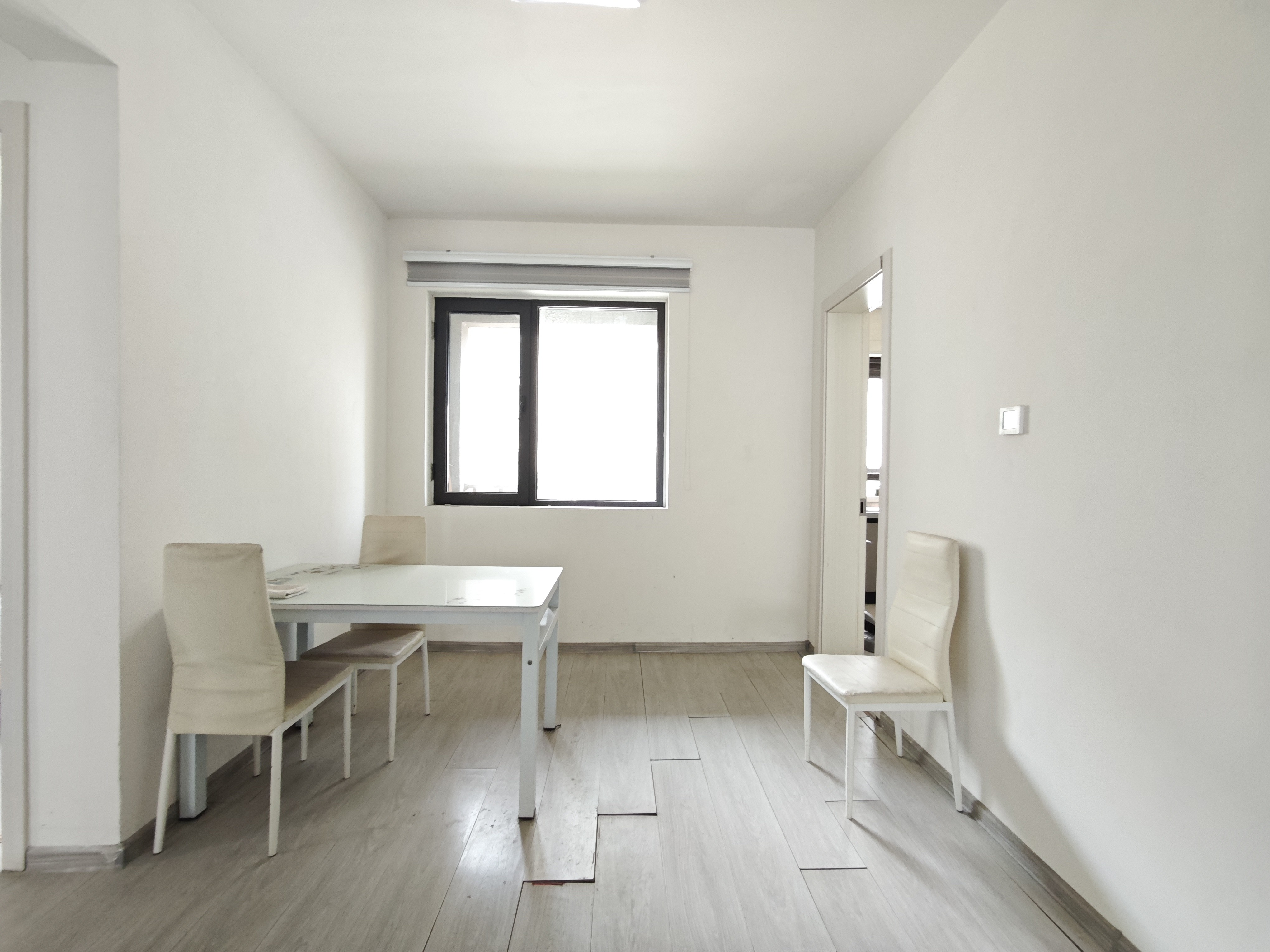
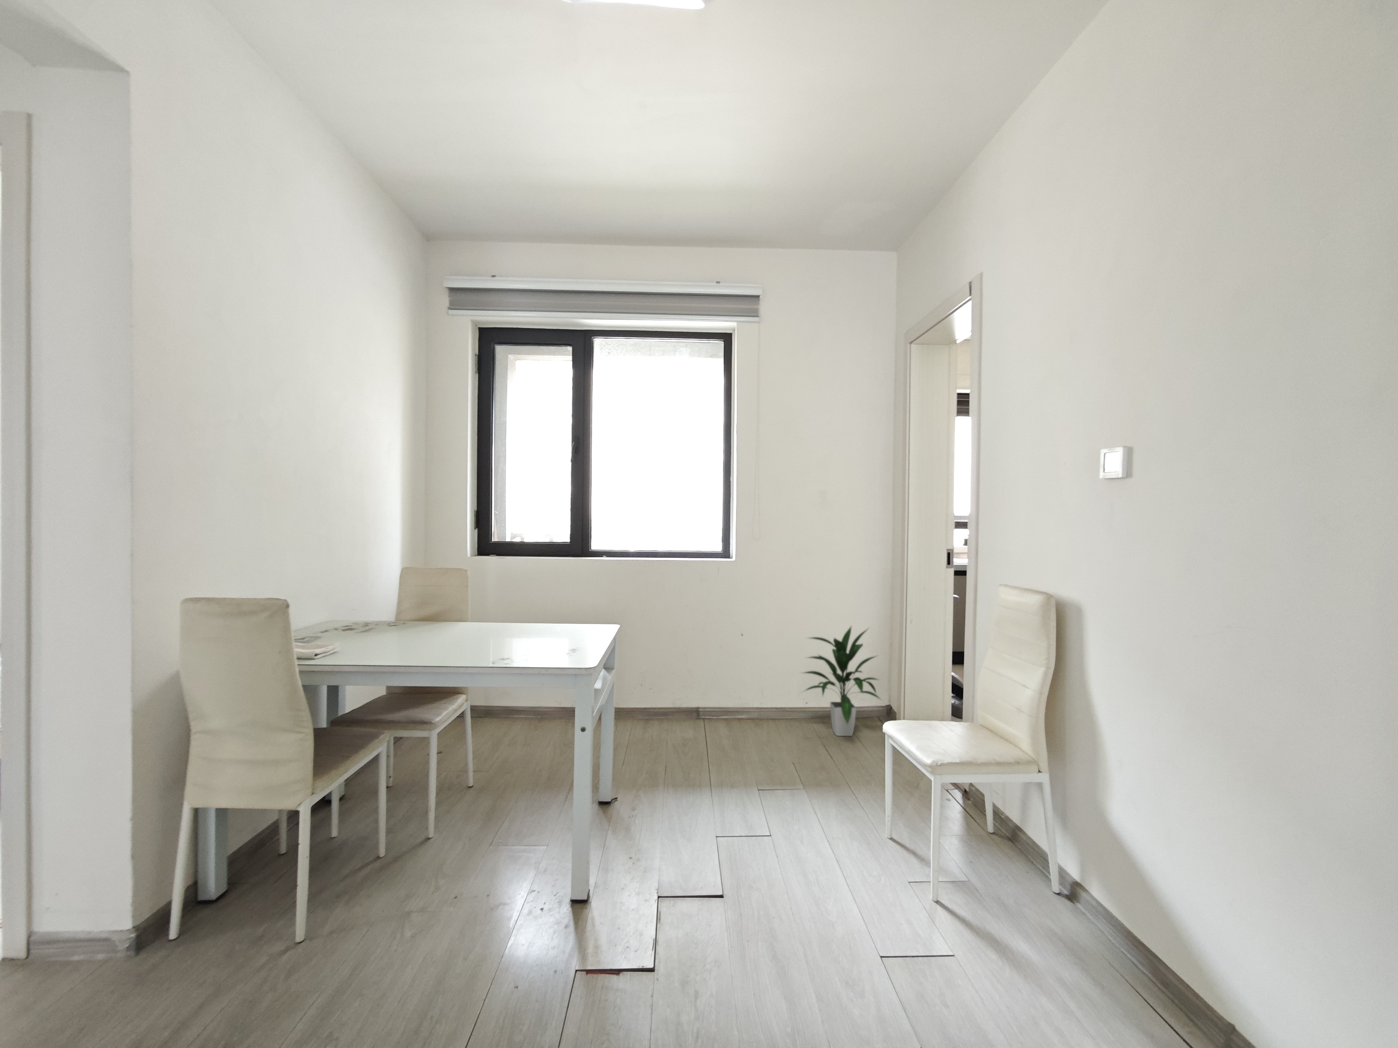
+ indoor plant (842, 680)
